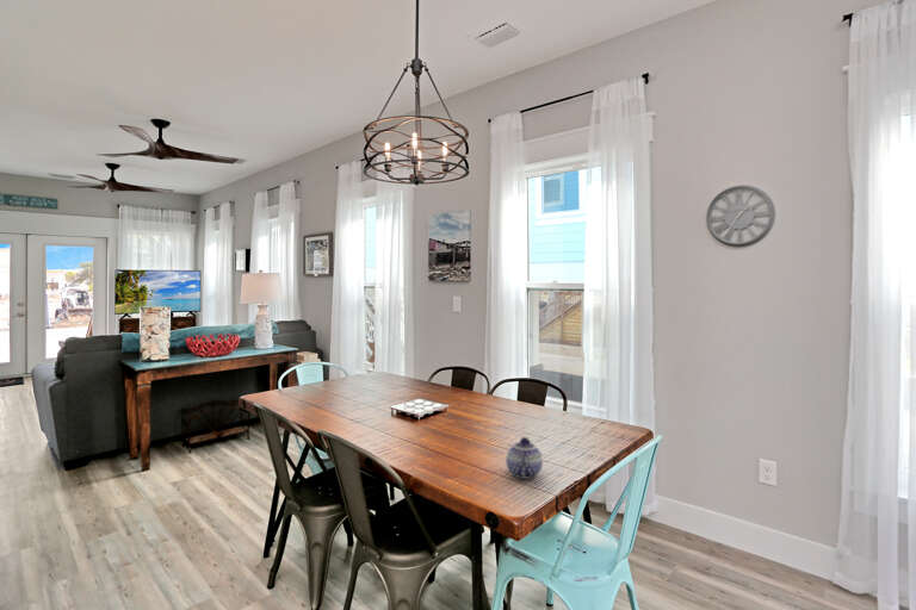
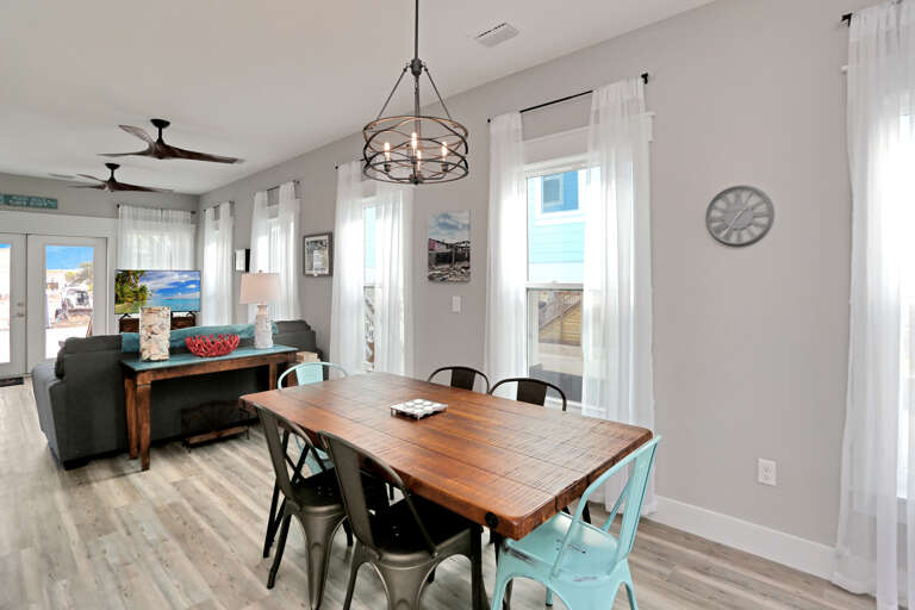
- teapot (524, 455)
